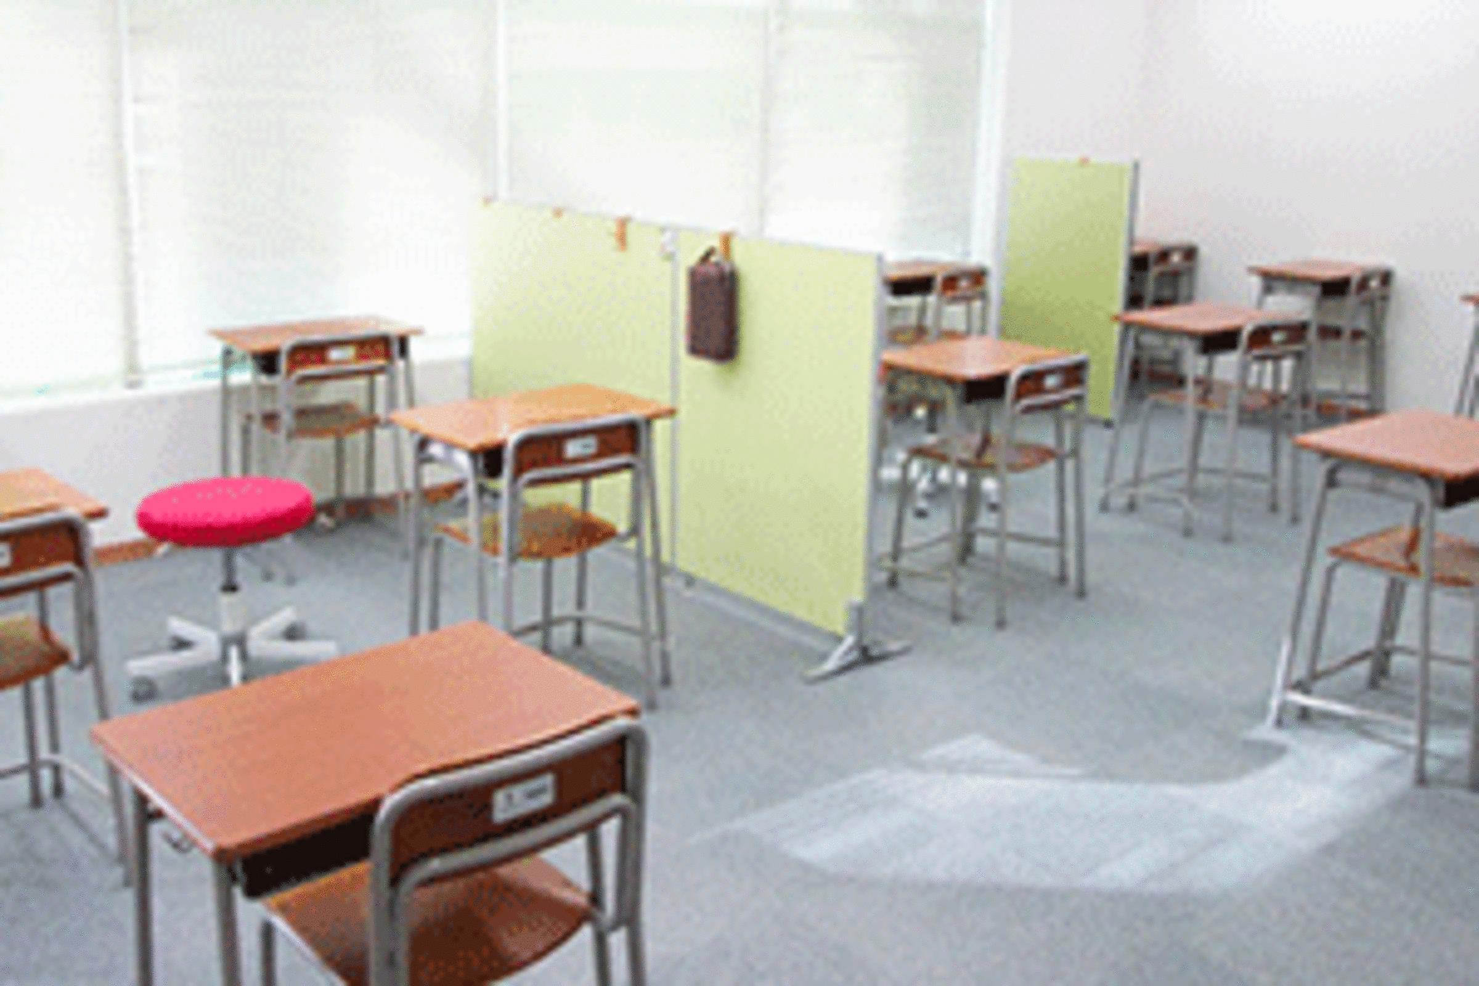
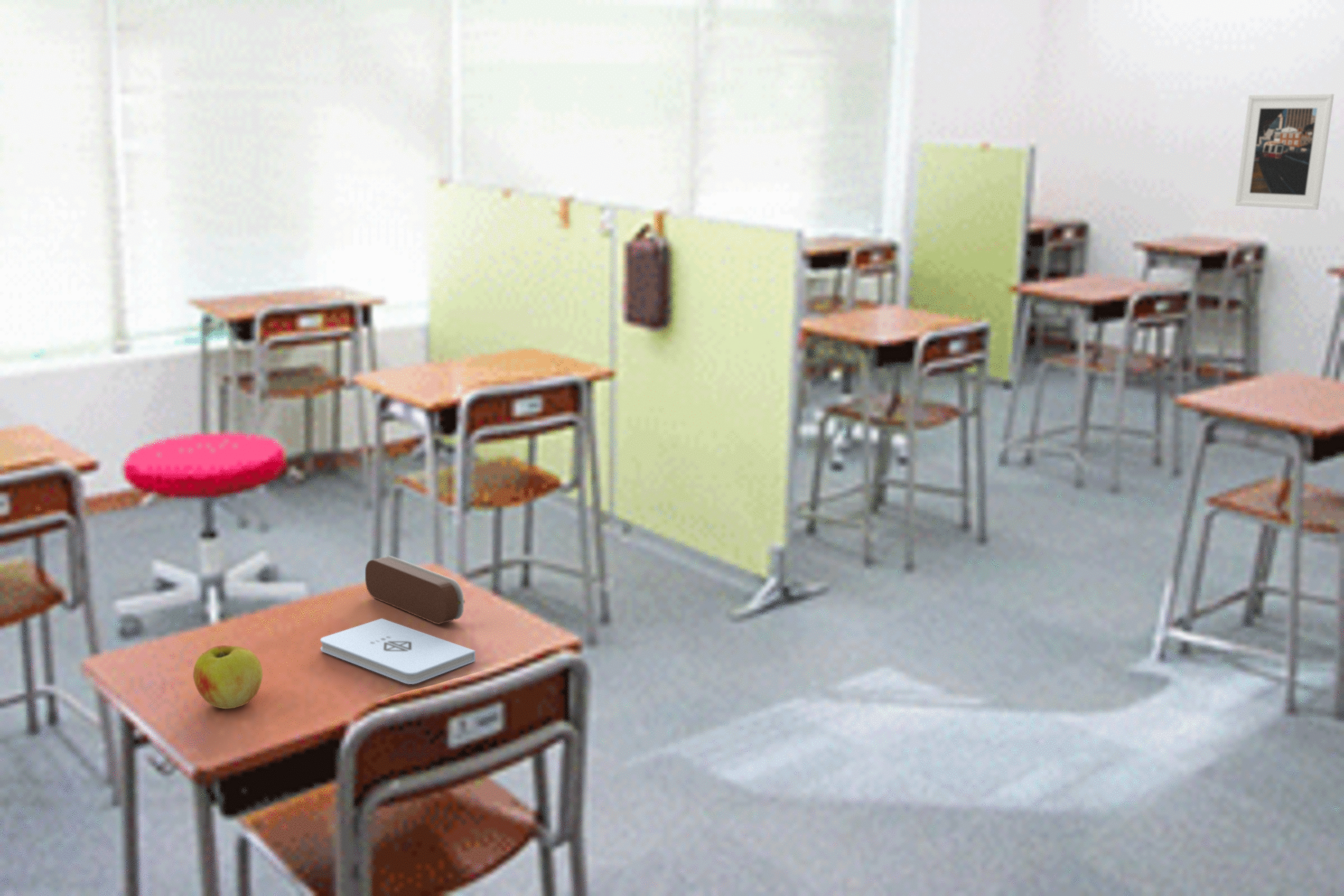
+ notepad (395, 650)
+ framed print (1283, 151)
+ apple (228, 676)
+ pencil case (414, 589)
